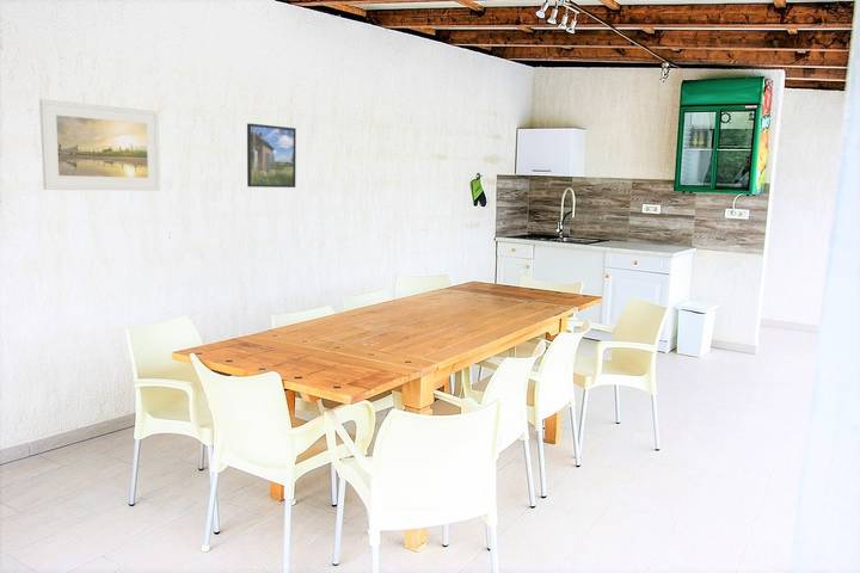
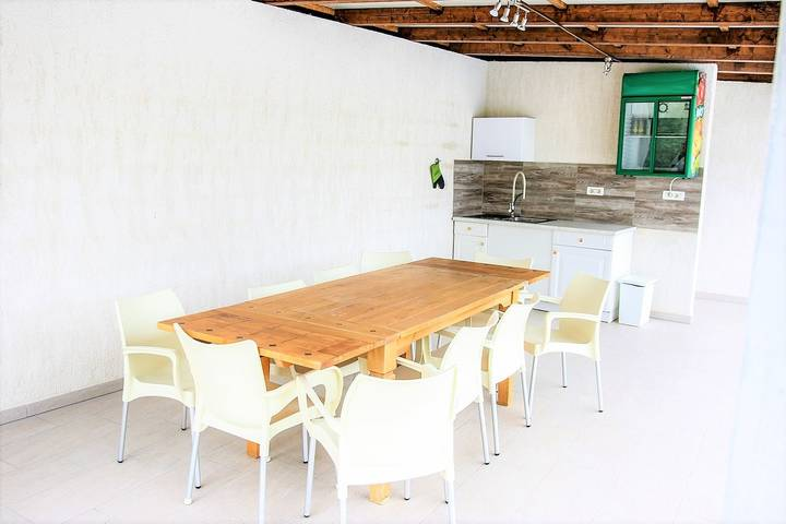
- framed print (104, 148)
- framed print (271, 156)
